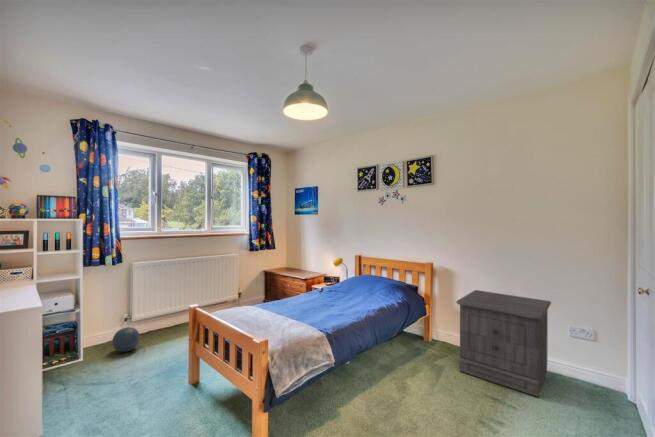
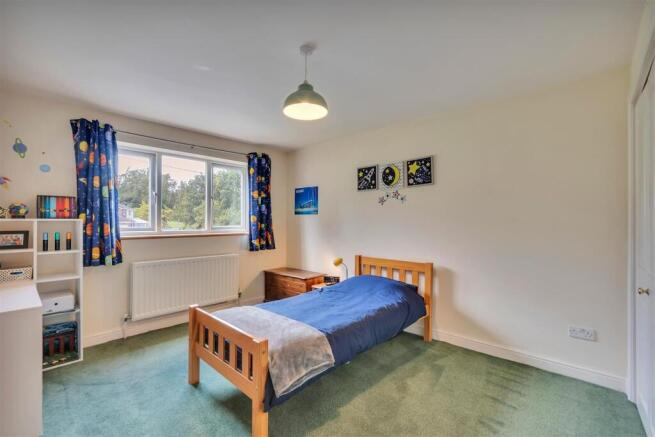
- nightstand (502, 337)
- ball (126, 339)
